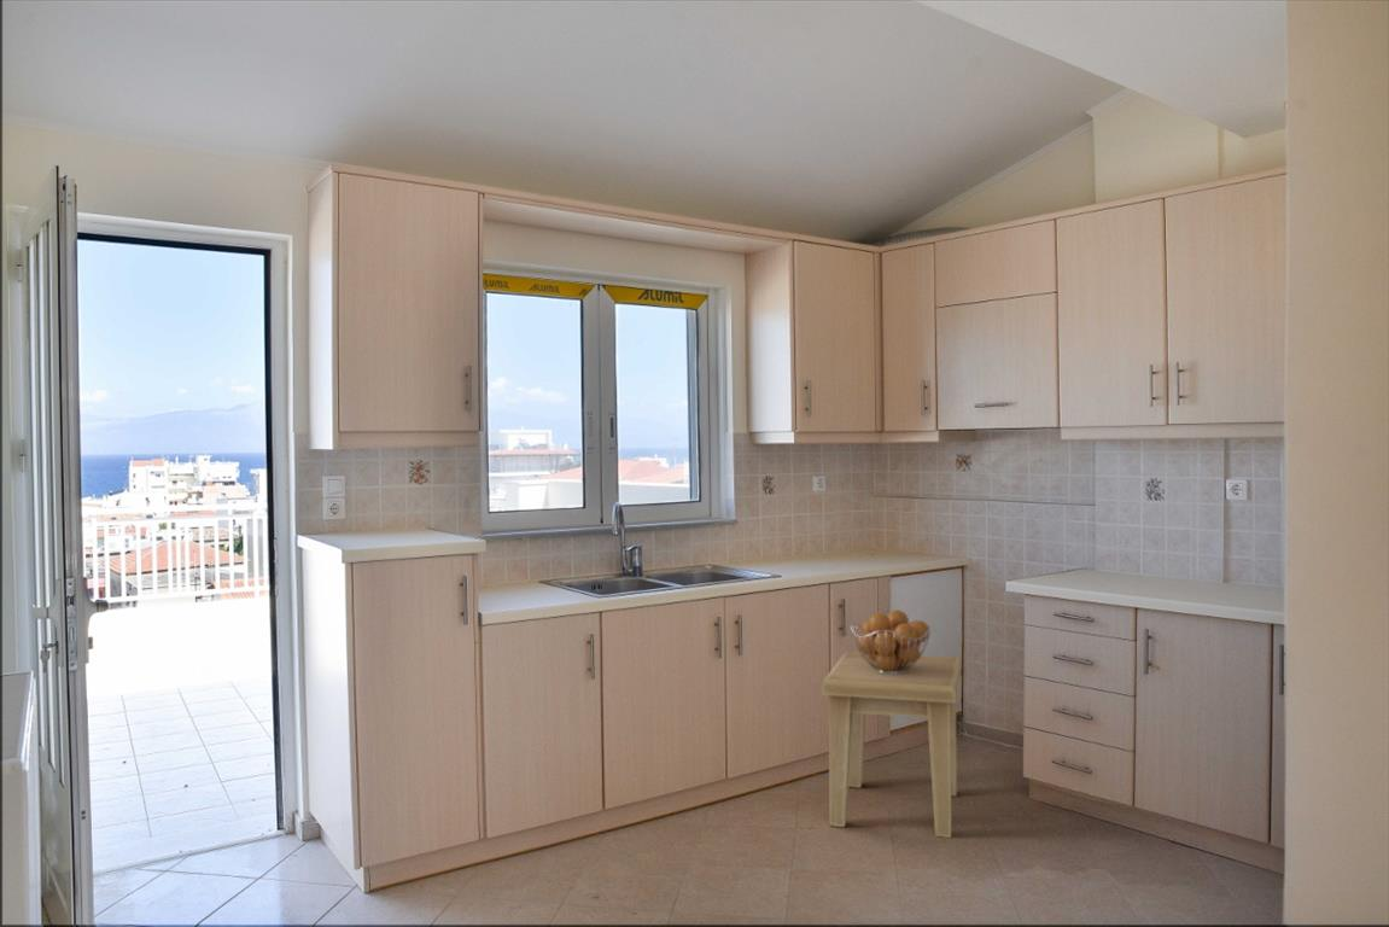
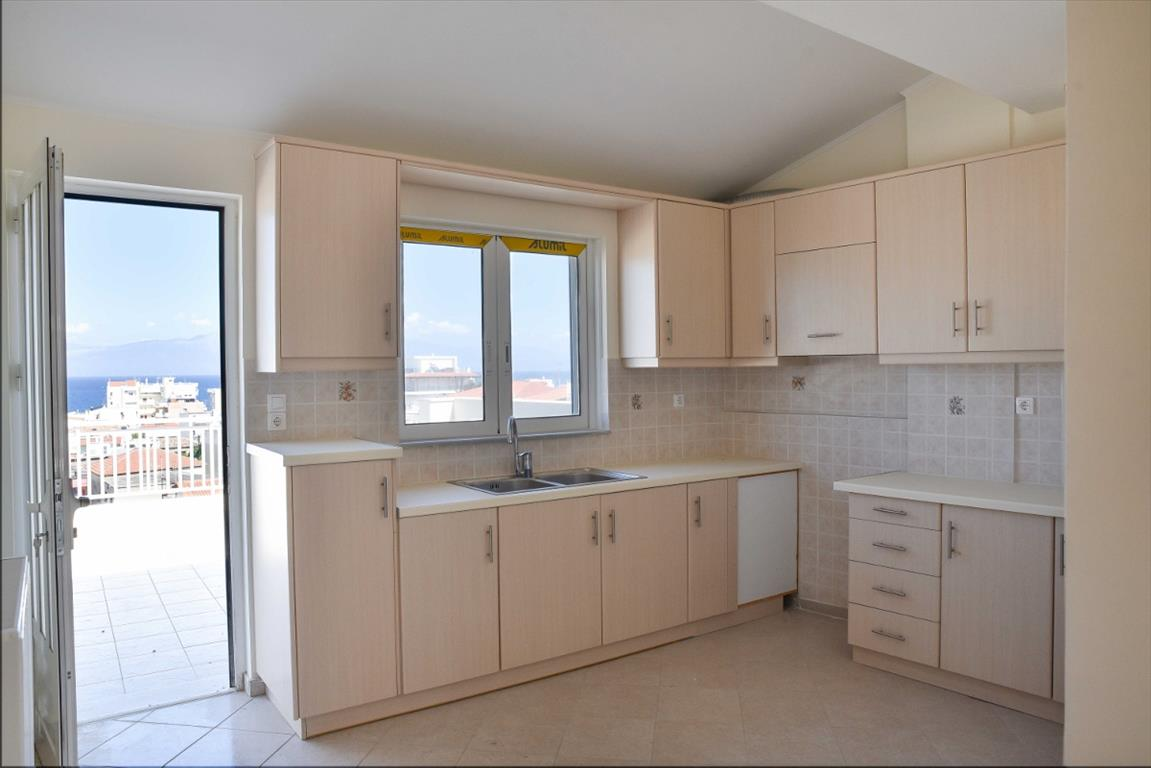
- fruit basket (891, 640)
- side table (895, 715)
